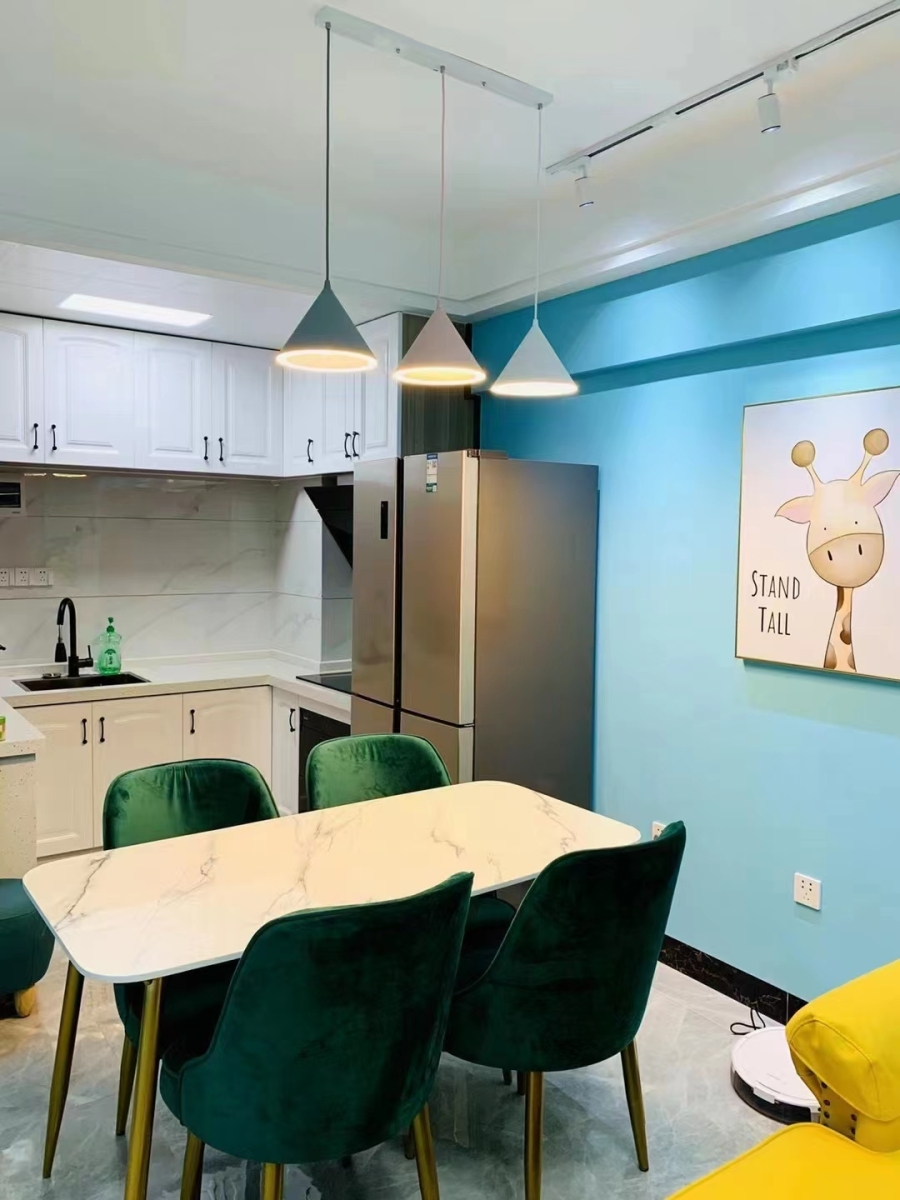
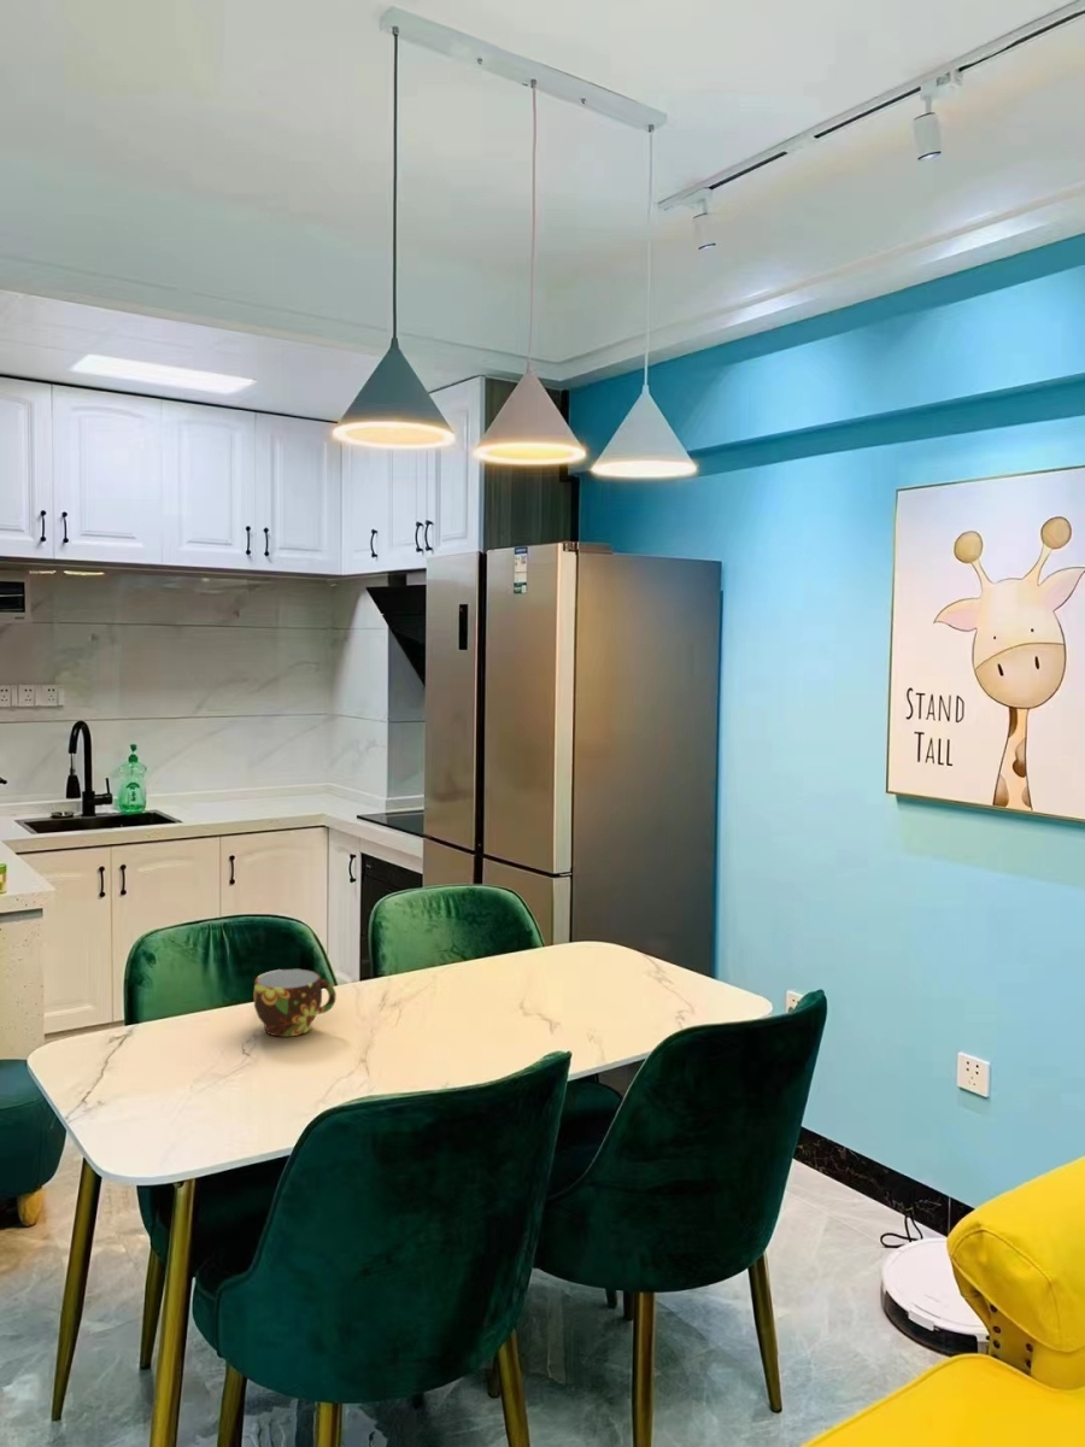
+ cup (292, 1002)
